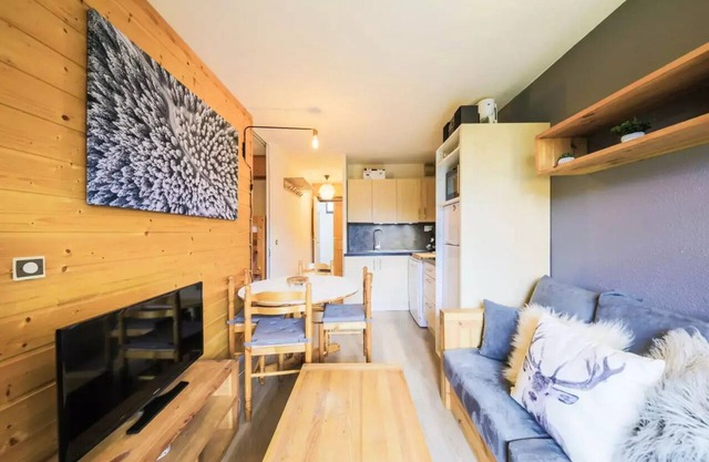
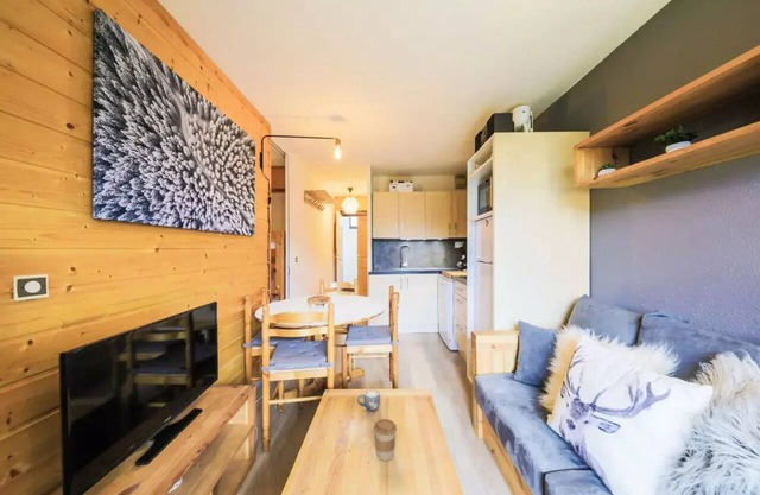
+ mug (368, 401)
+ coffee cup (385, 438)
